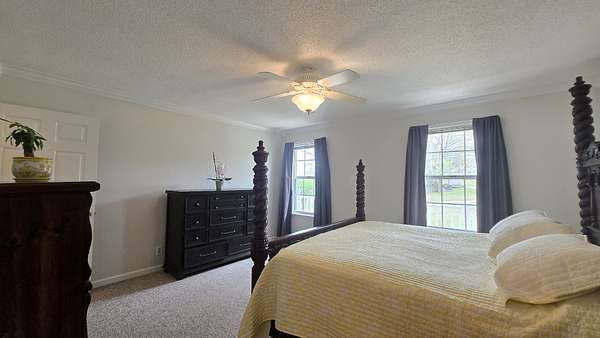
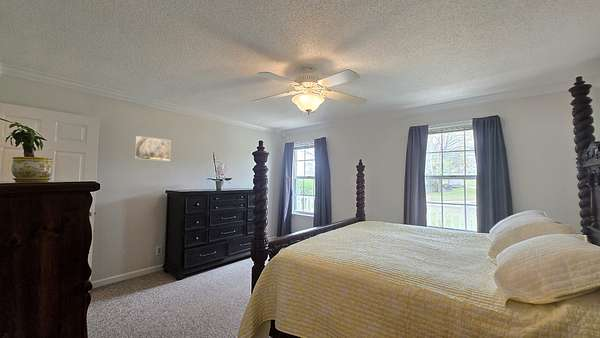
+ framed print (153, 149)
